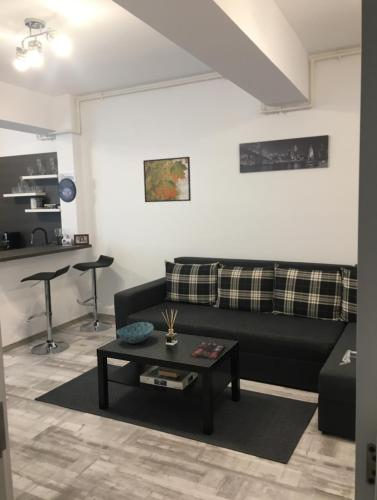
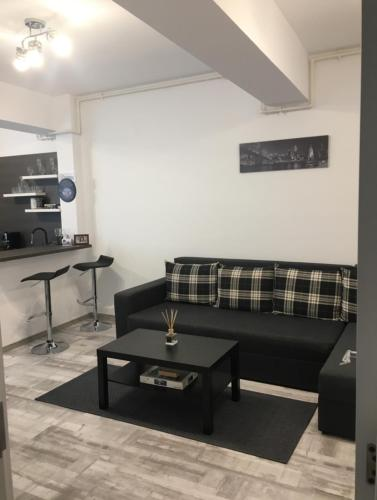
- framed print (166, 180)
- book (208, 350)
- bowl (135, 334)
